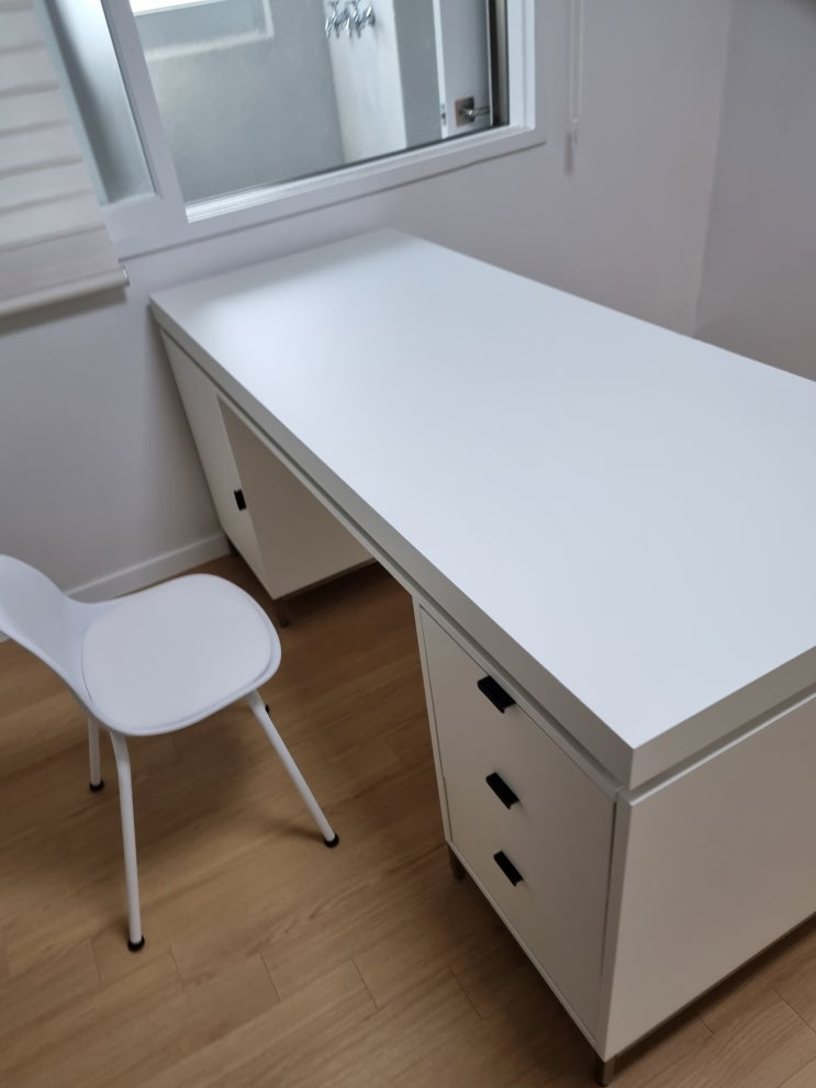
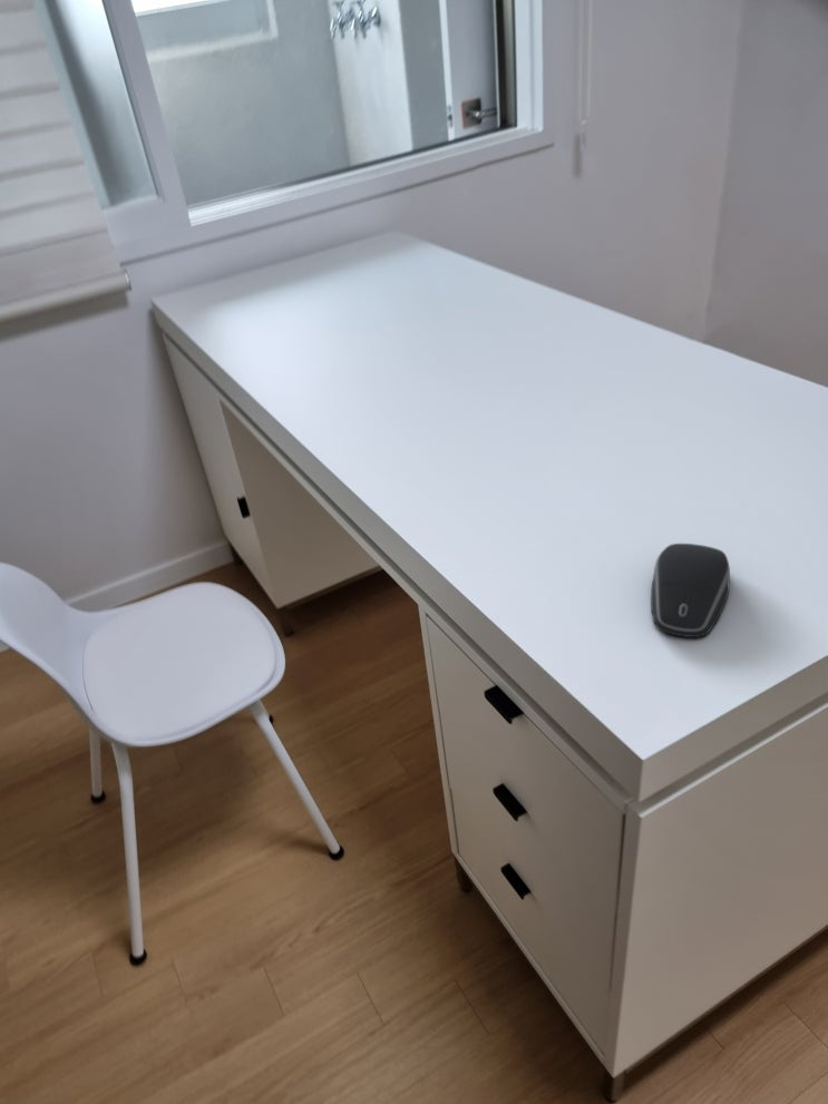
+ computer mouse (690, 579)
